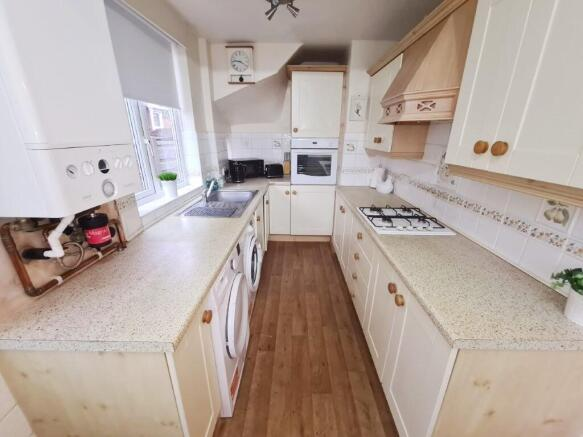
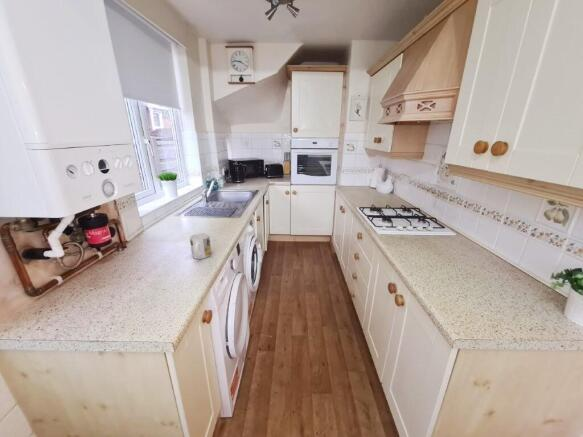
+ mug (199, 247)
